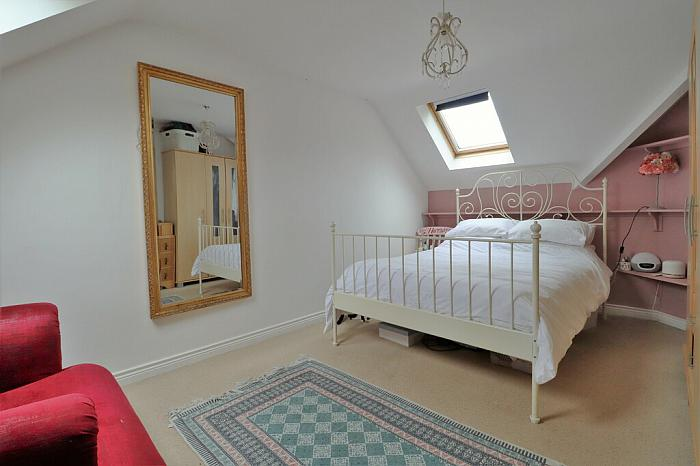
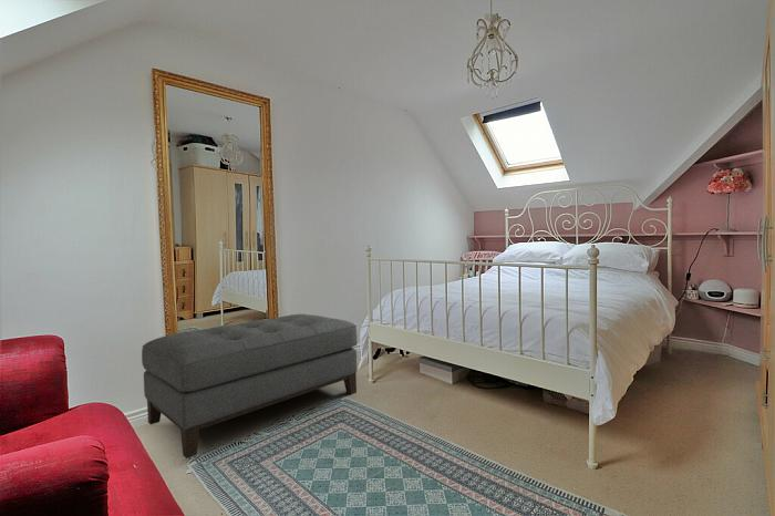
+ ottoman (259, 365)
